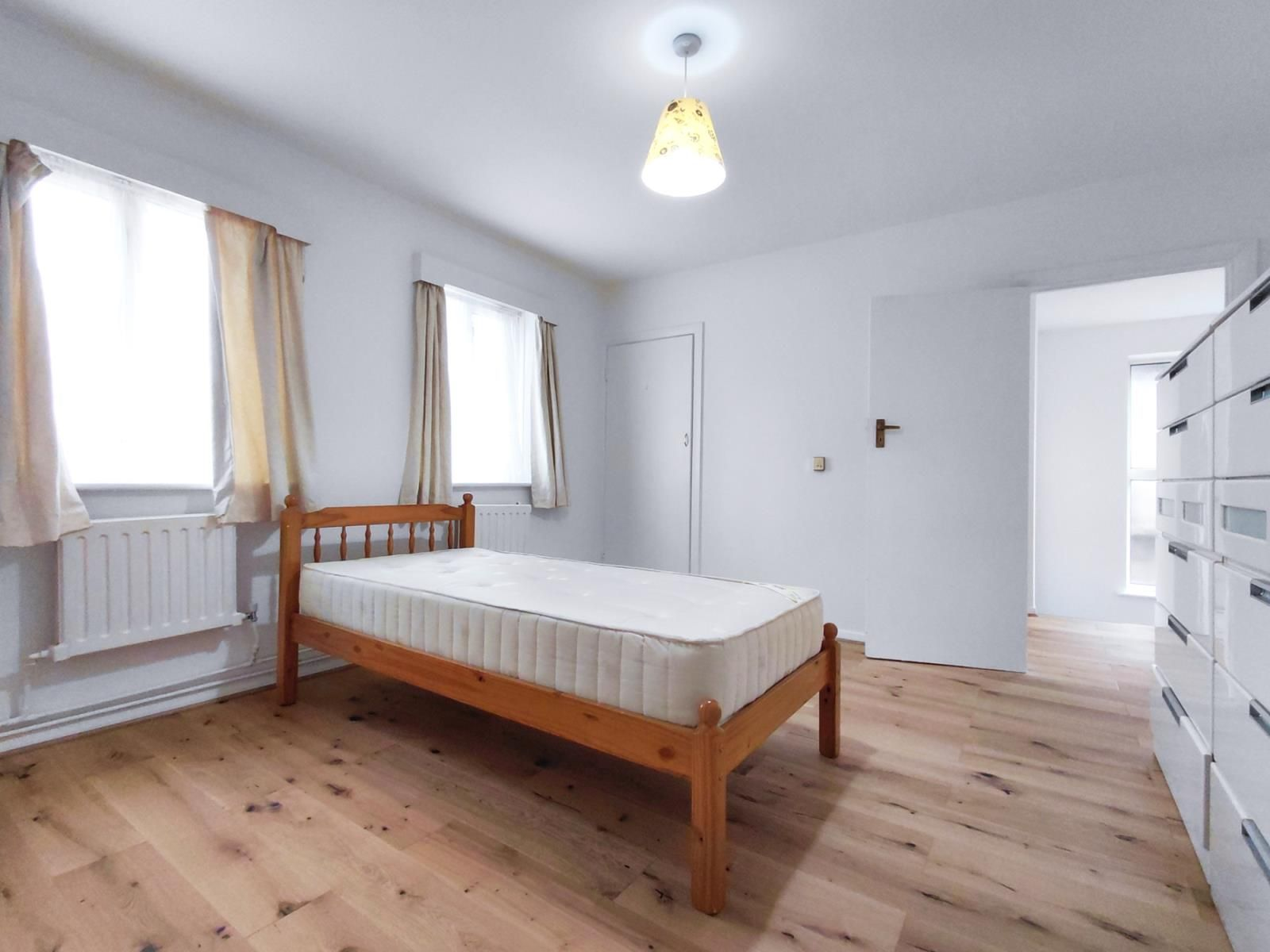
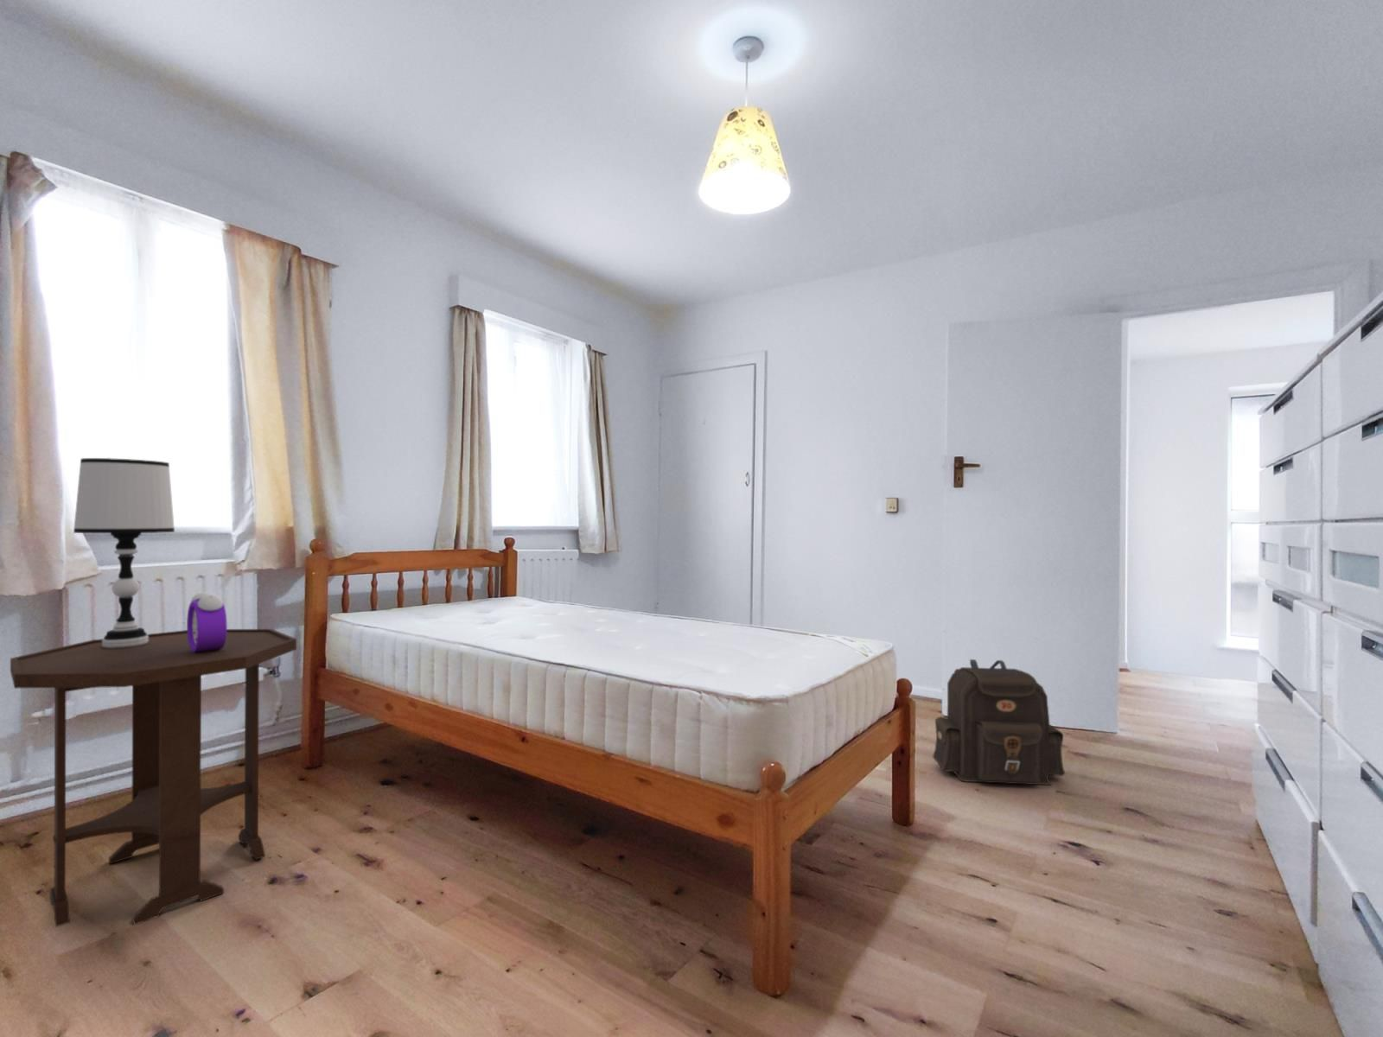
+ table lamp (125, 550)
+ alarm clock (207, 618)
+ backpack (996, 719)
+ side table (164, 761)
